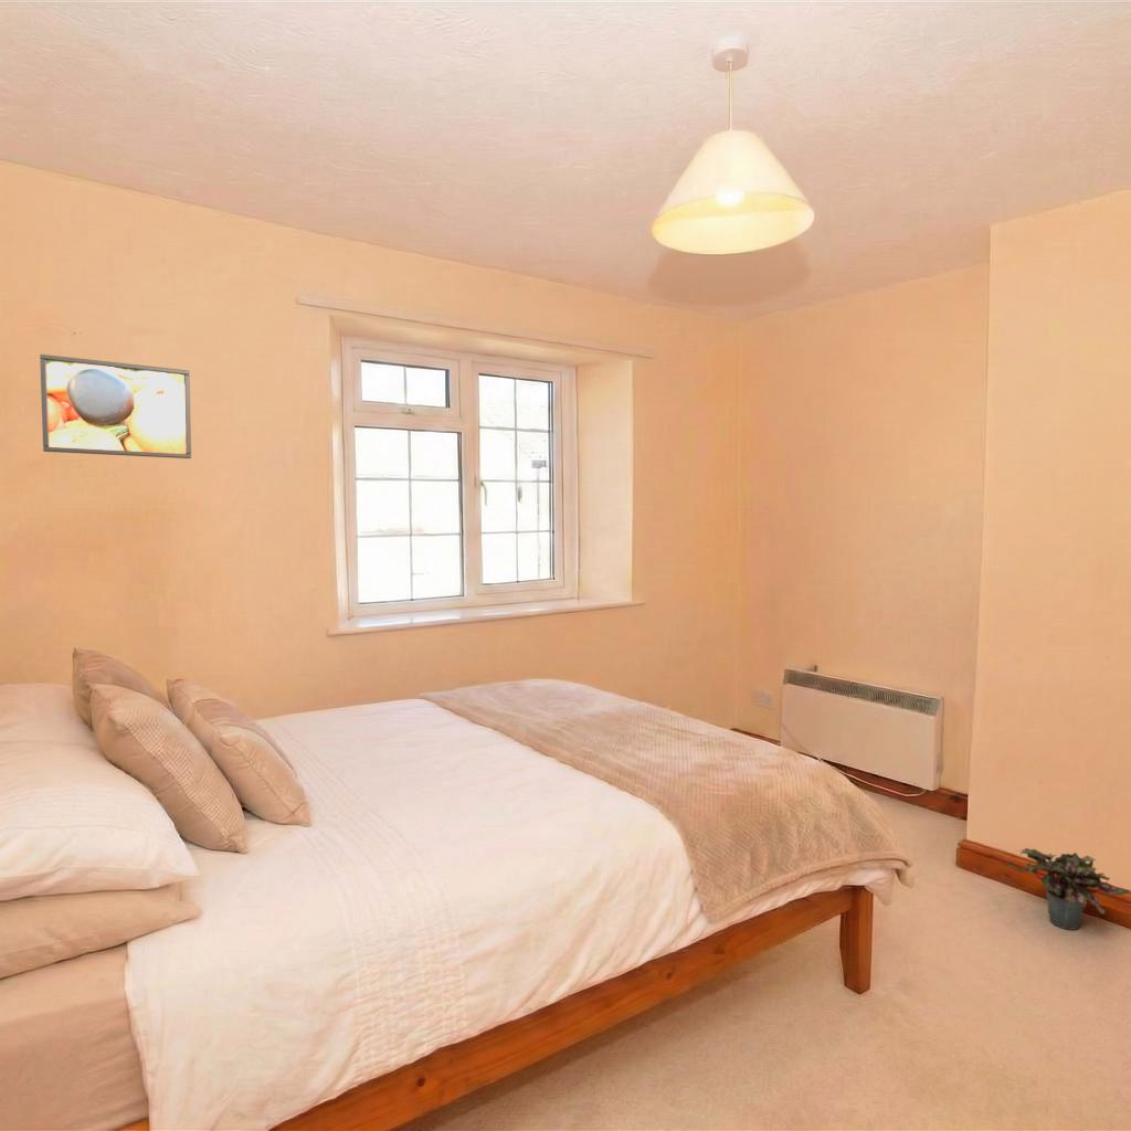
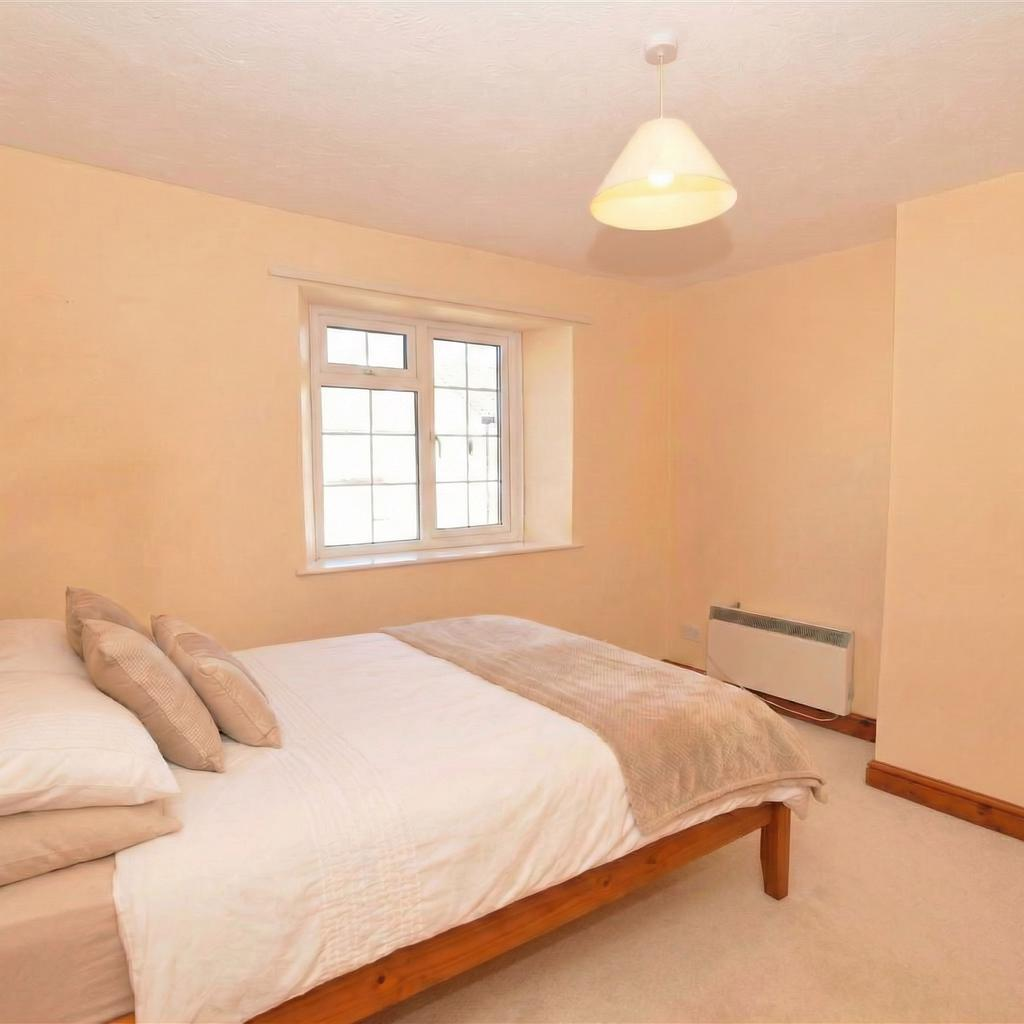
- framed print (119, 409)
- potted plant (1066, 889)
